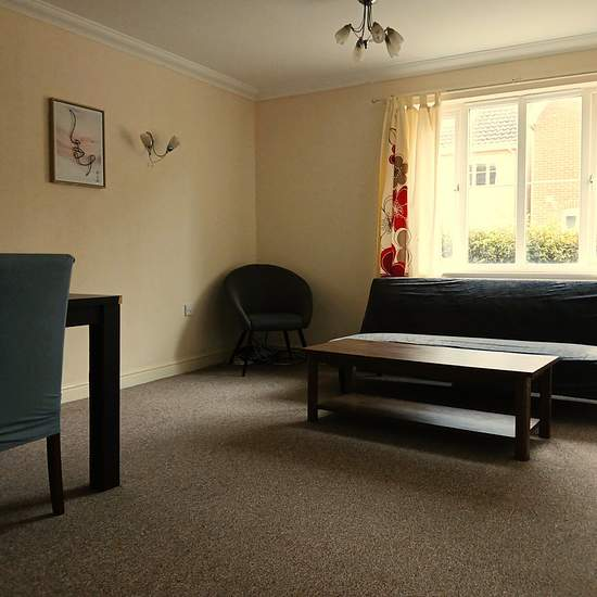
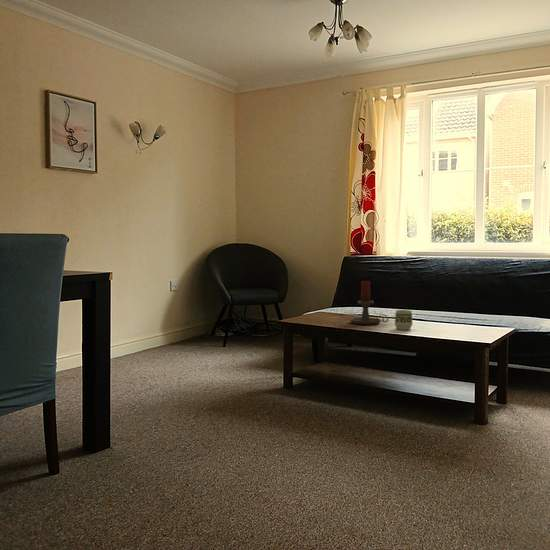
+ candle holder (369, 301)
+ cup (403, 319)
